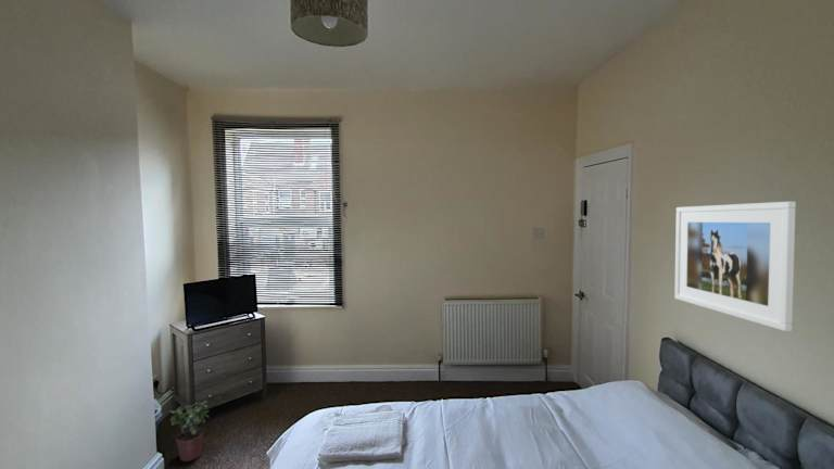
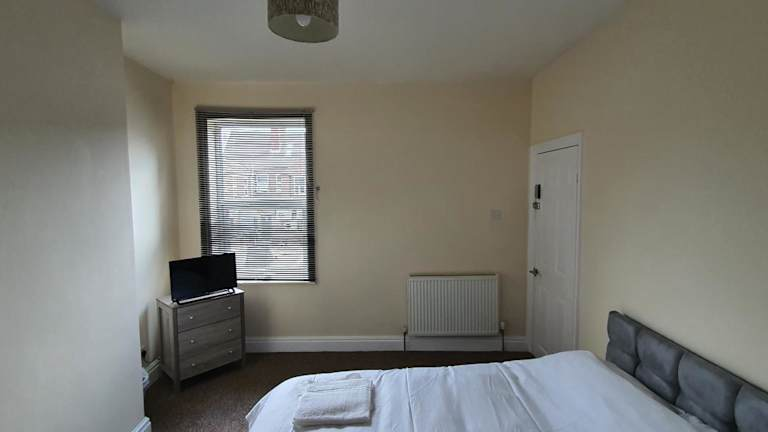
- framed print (723, 258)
- potted plant (187, 430)
